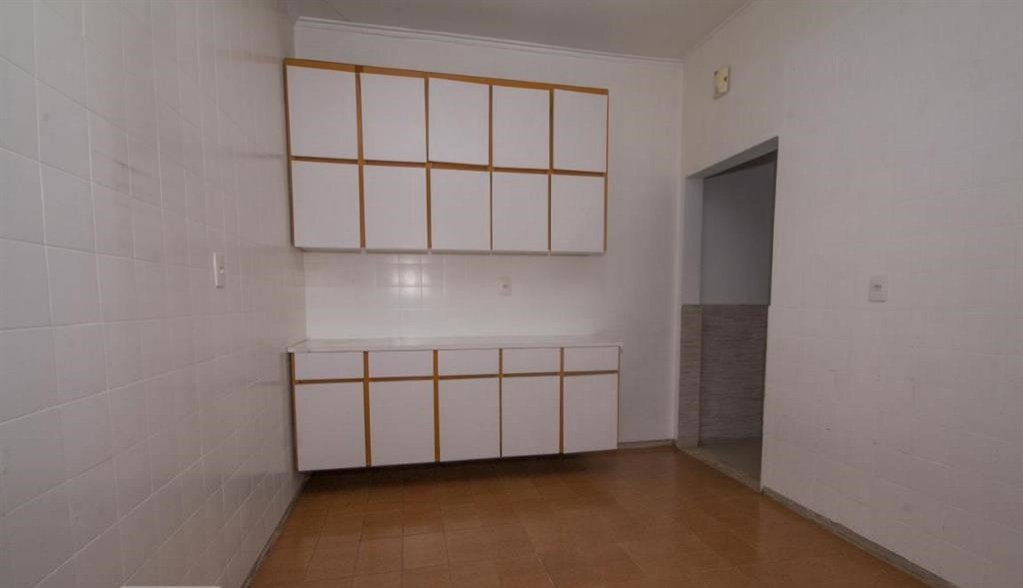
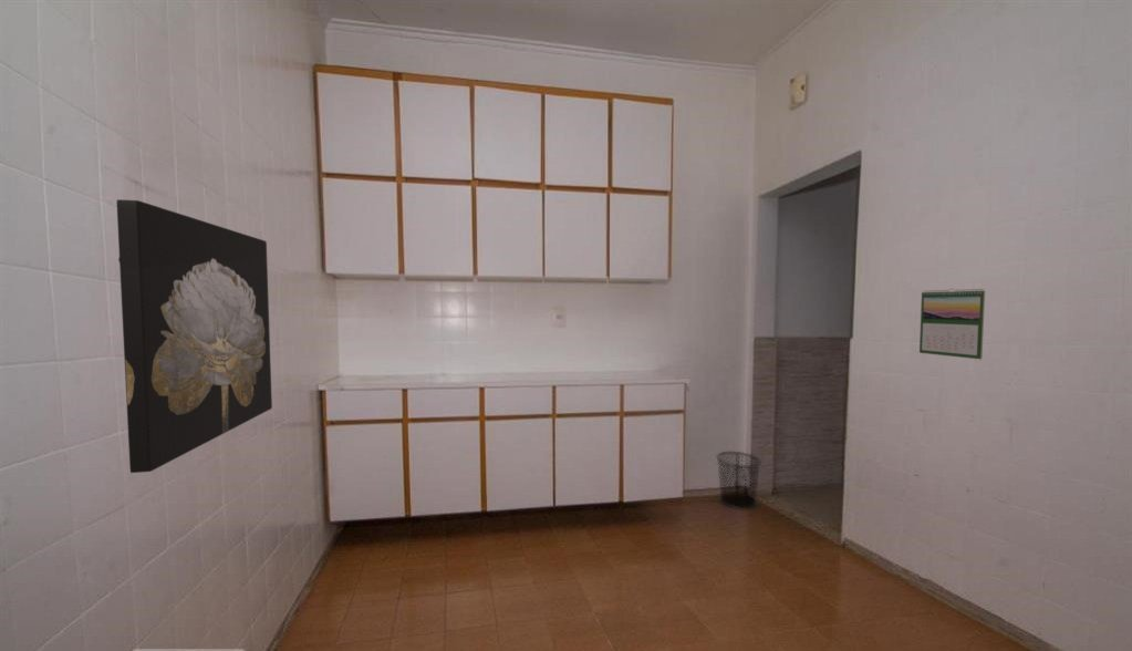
+ waste bin (738, 479)
+ wall art (212, 330)
+ calendar (949, 322)
